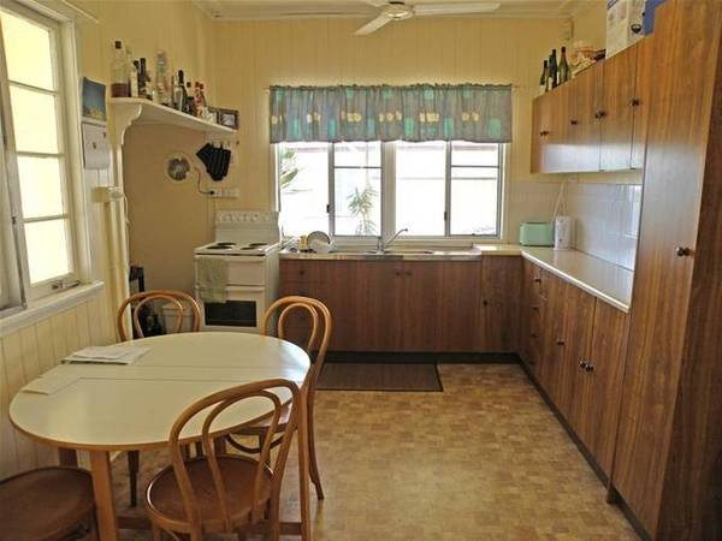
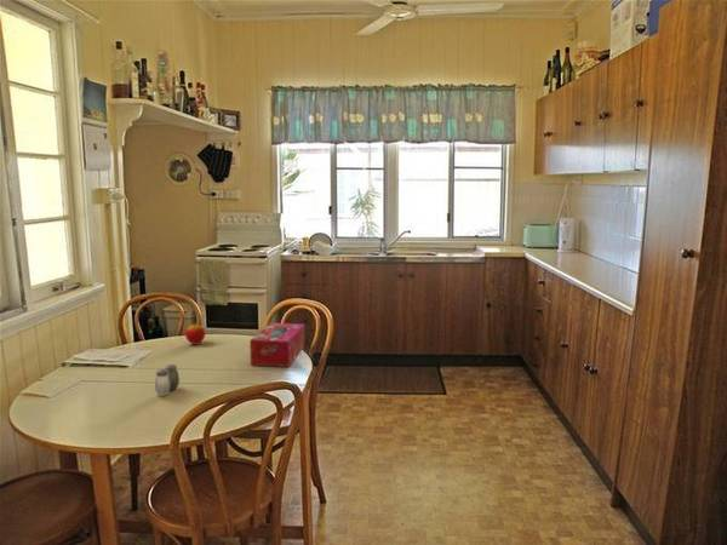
+ salt and pepper shaker (167, 379)
+ tissue box (279, 343)
+ apple (195, 332)
